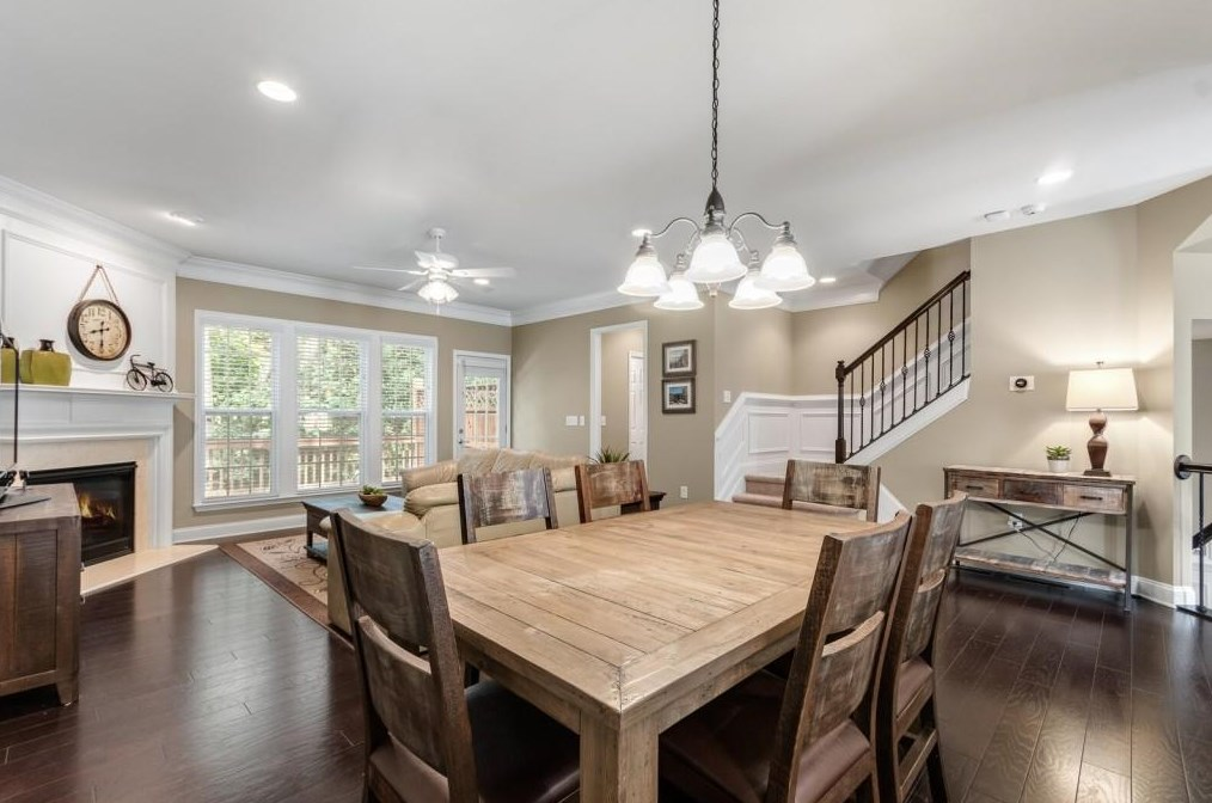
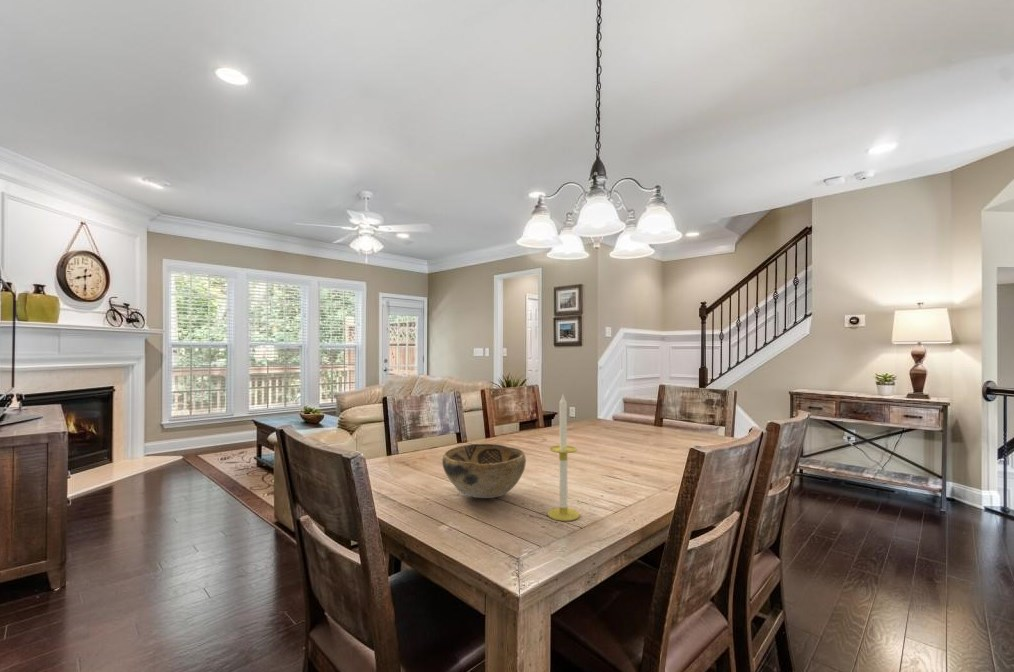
+ candle (563, 453)
+ decorative bowl (484, 473)
